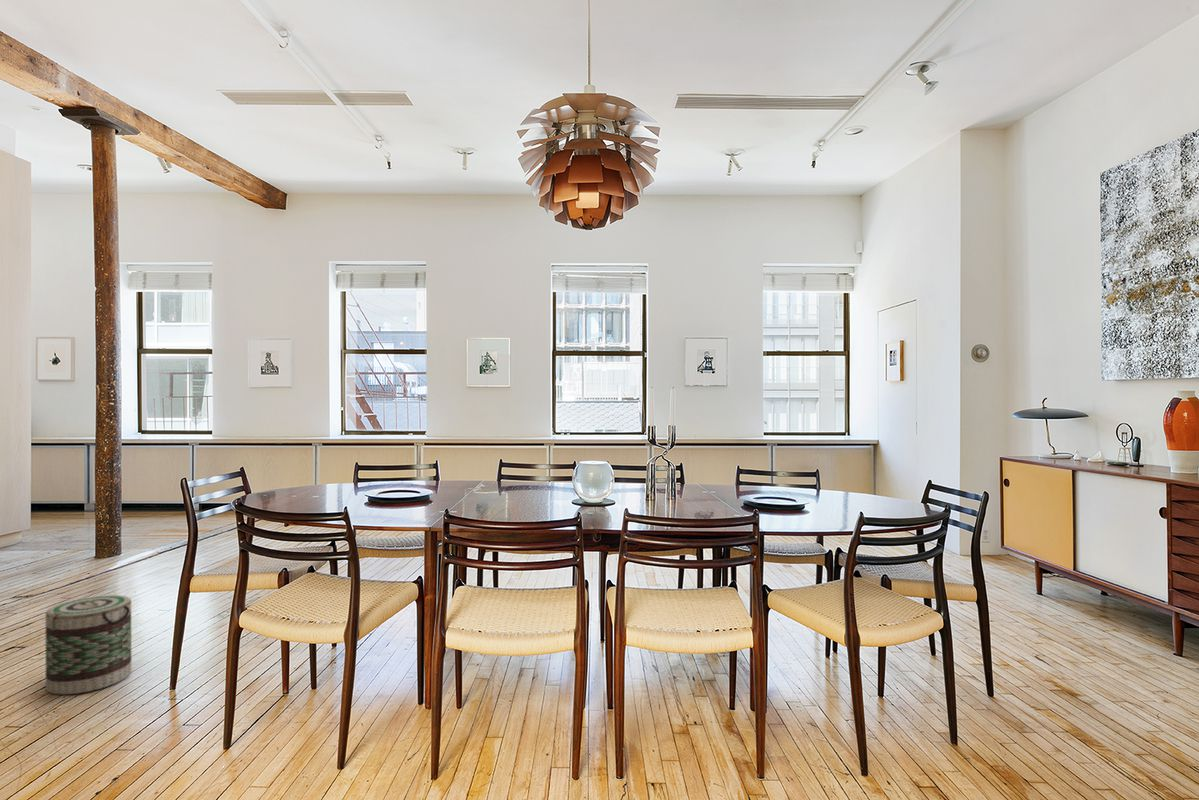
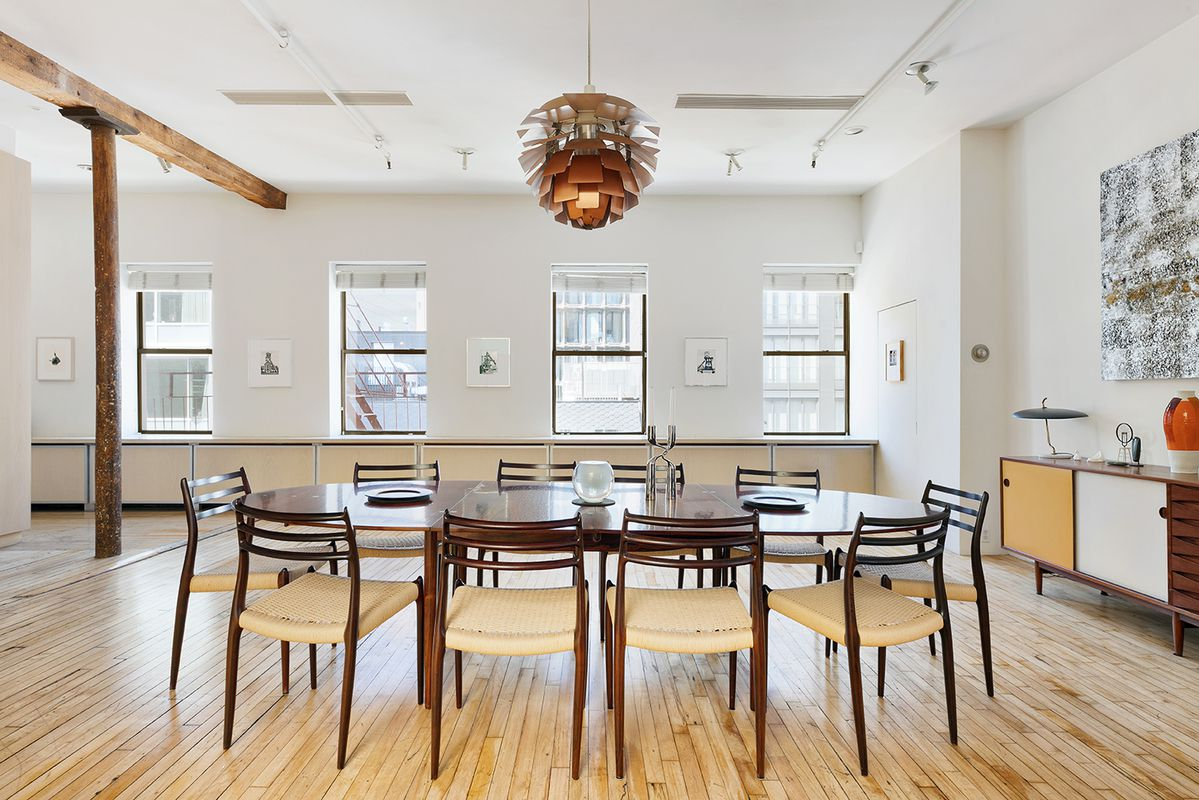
- basket (87, 641)
